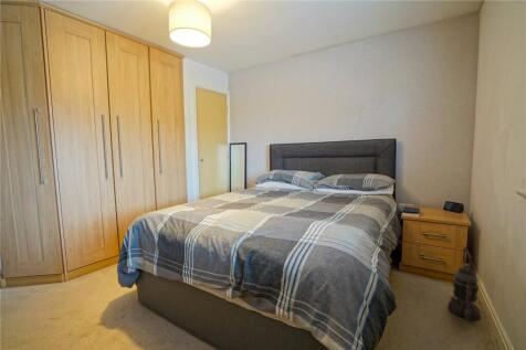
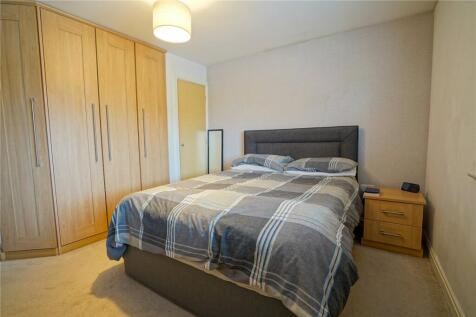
- lantern (465, 280)
